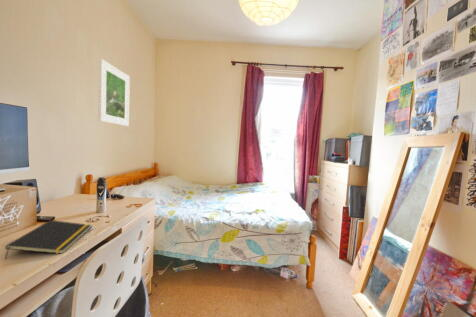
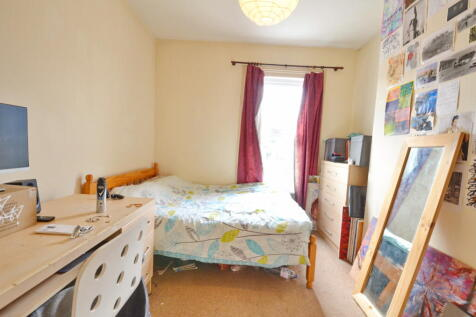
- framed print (115, 96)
- notepad (55, 235)
